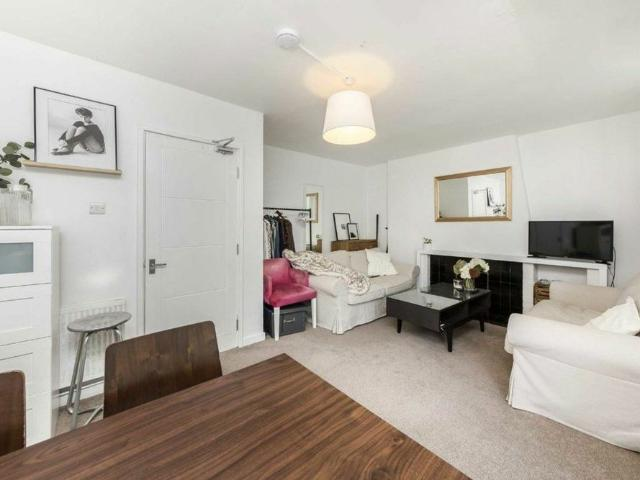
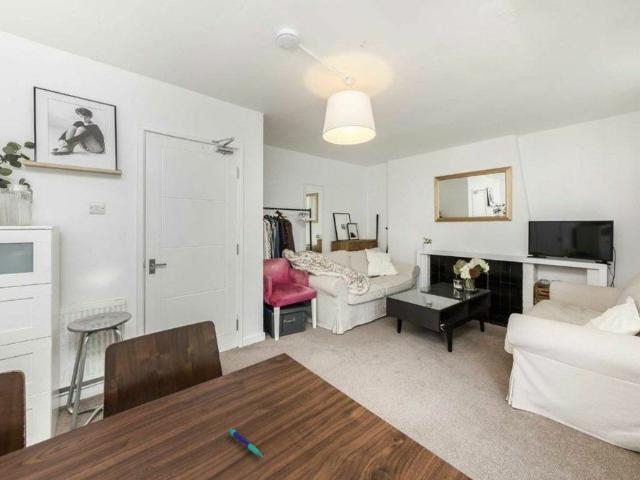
+ pen (245, 442)
